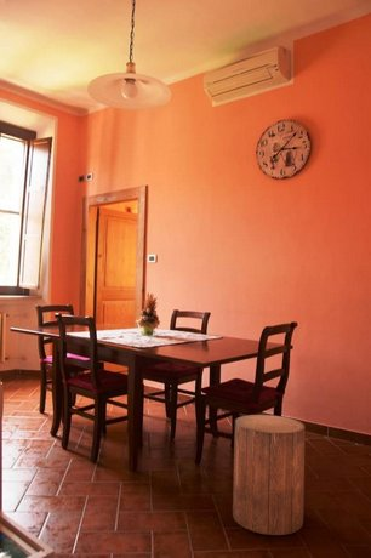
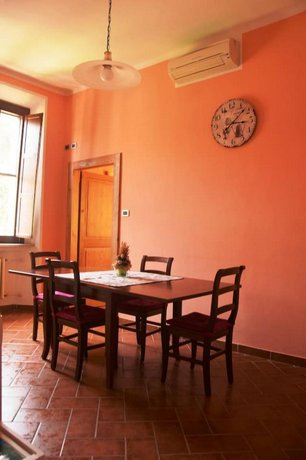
- stool (268, 469)
